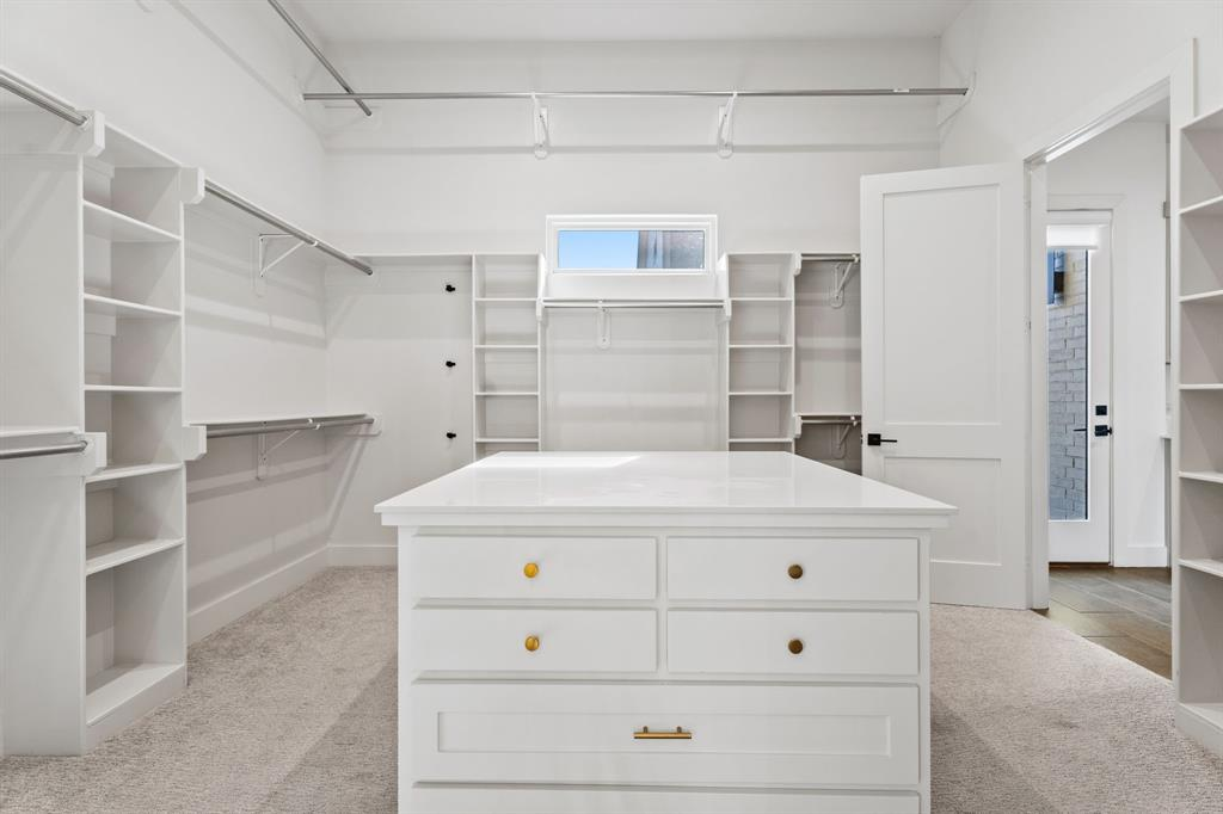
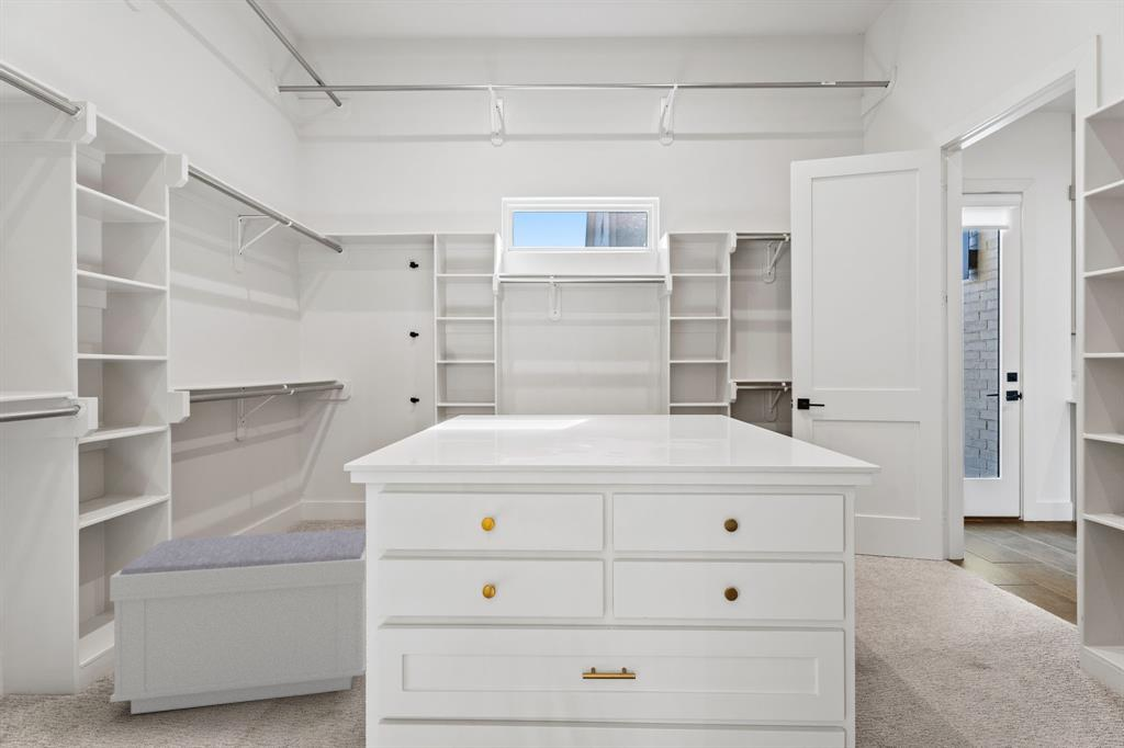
+ bench (257, 610)
